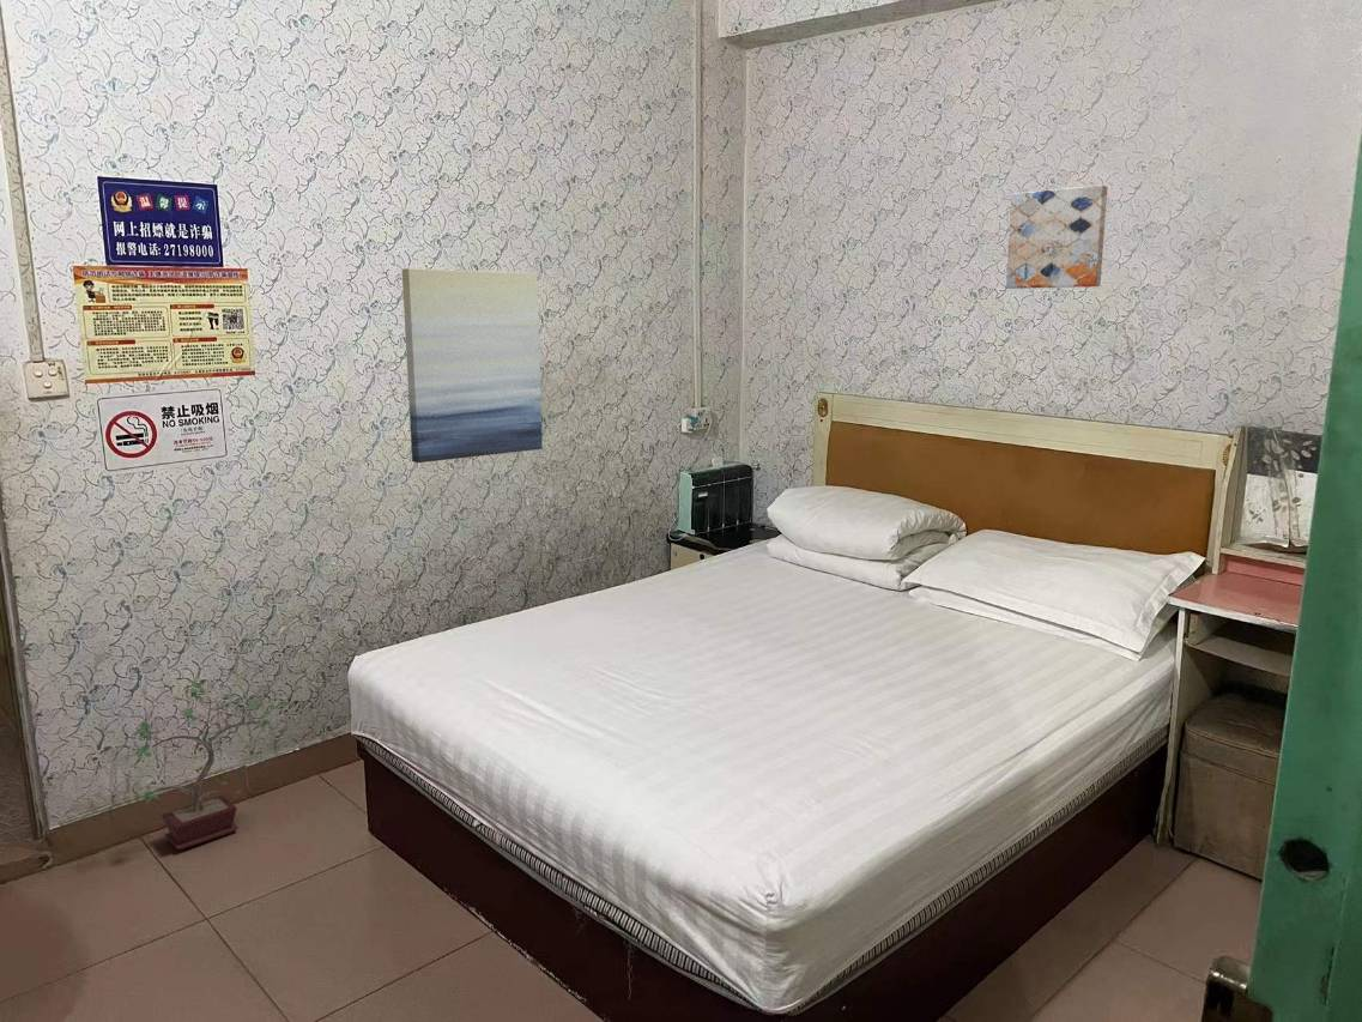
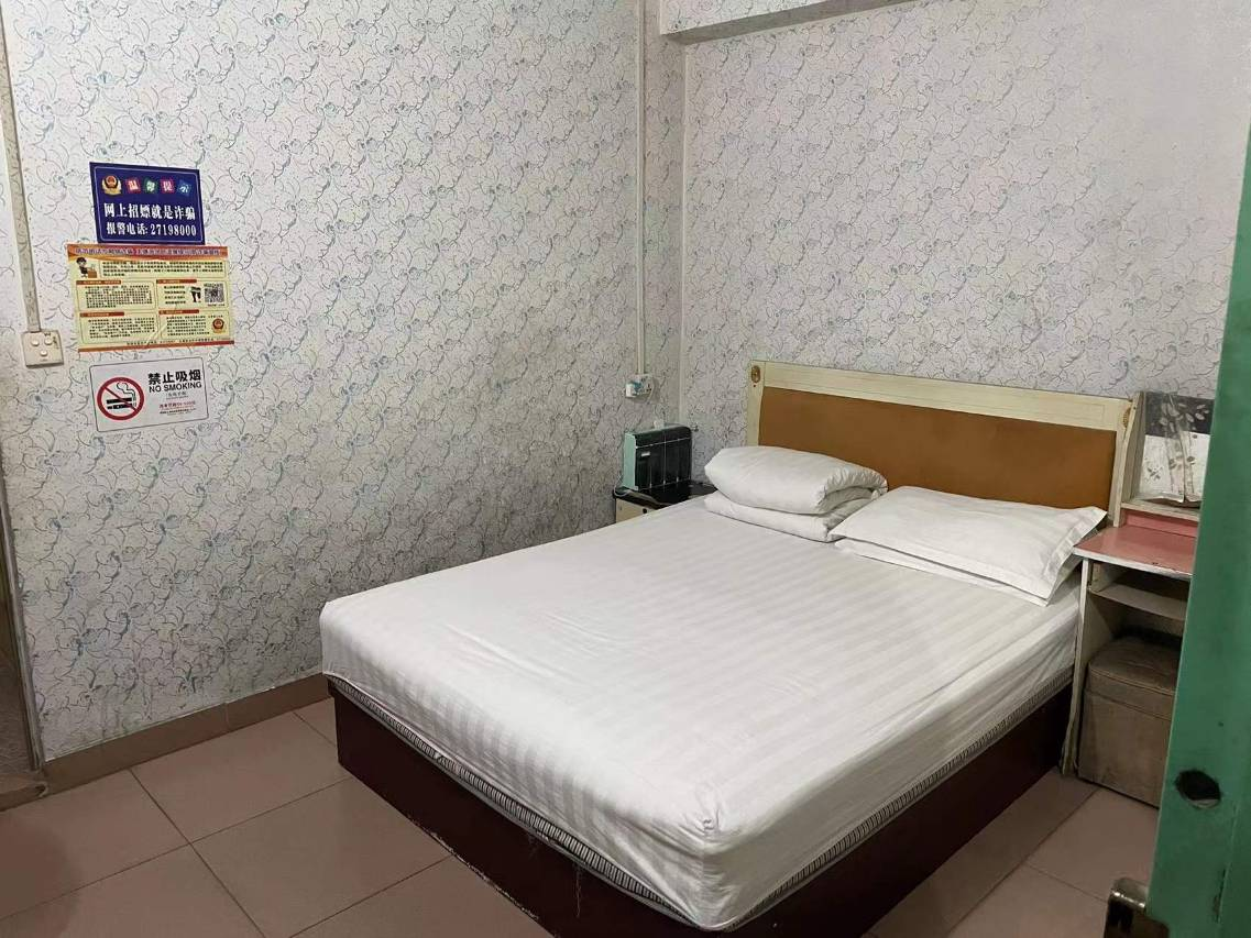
- wall art (476, 364)
- potted plant (213, 758)
- wall art (1054, 238)
